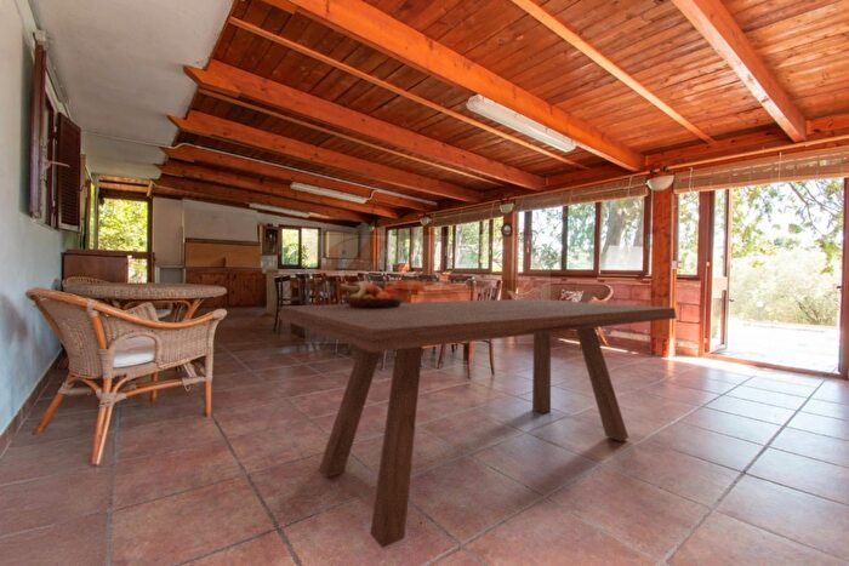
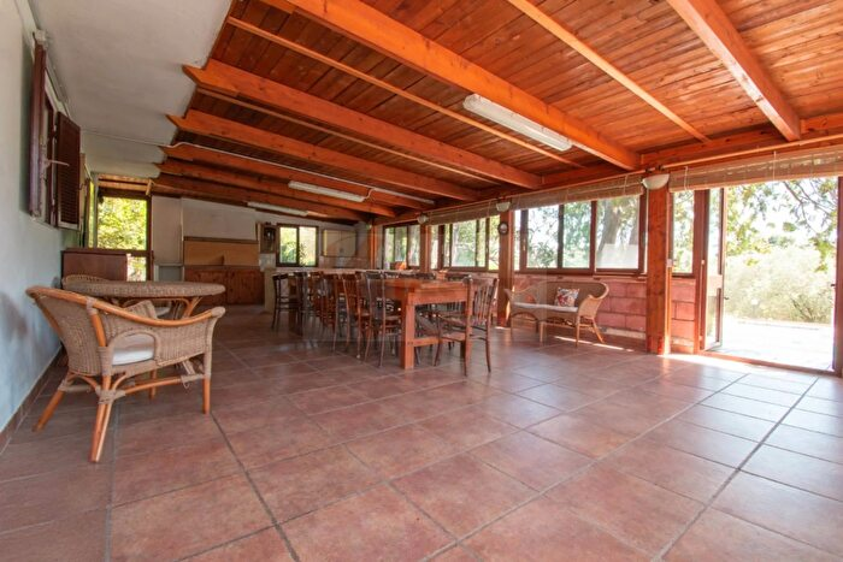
- fruit bowl (371, 293)
- dining table (482, 339)
